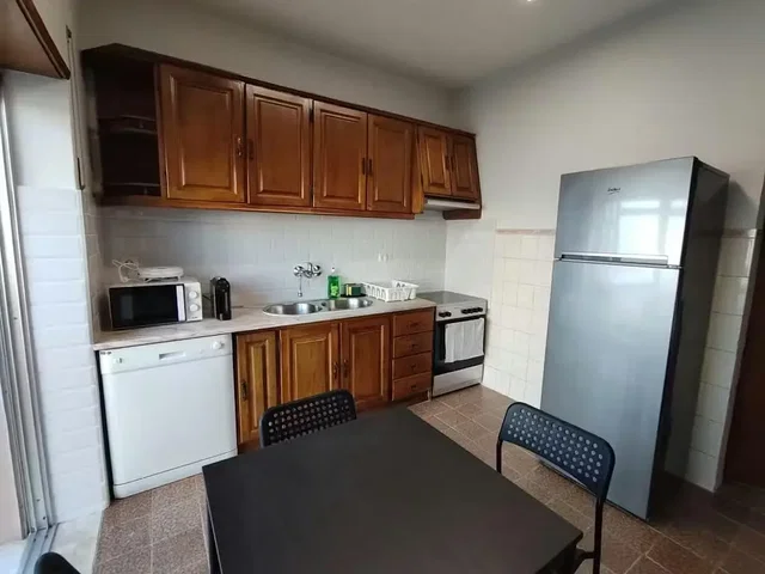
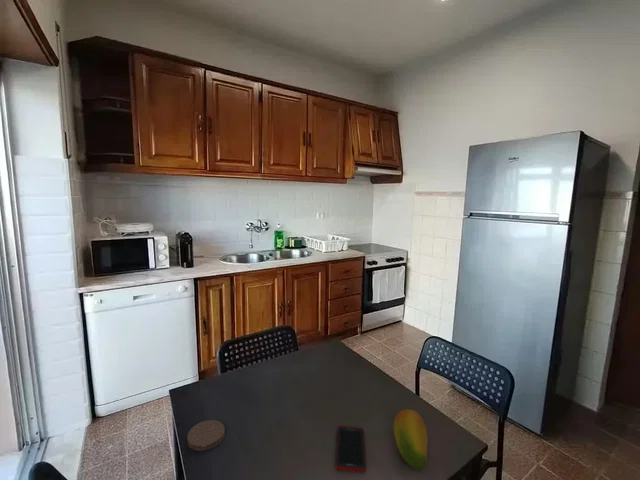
+ cell phone (350, 447)
+ fruit (410, 436)
+ coaster (206, 434)
